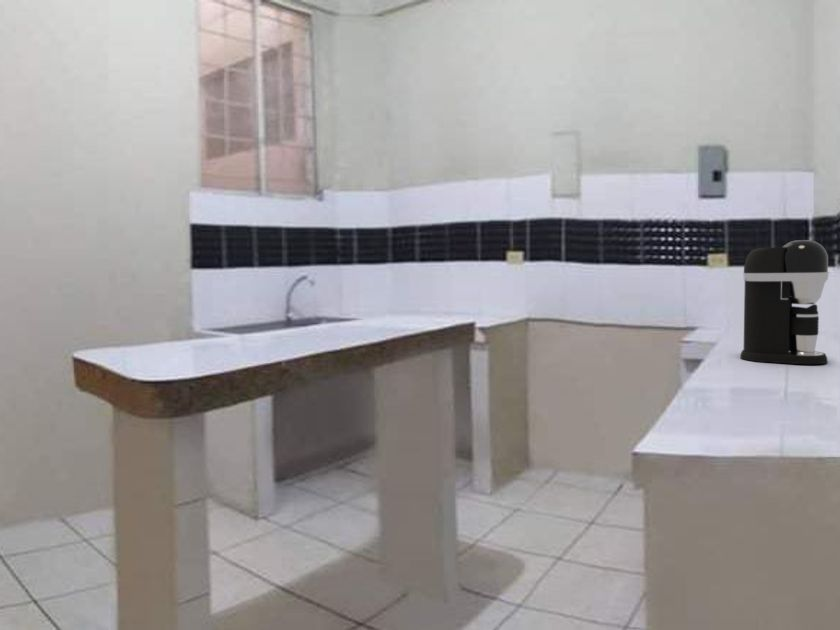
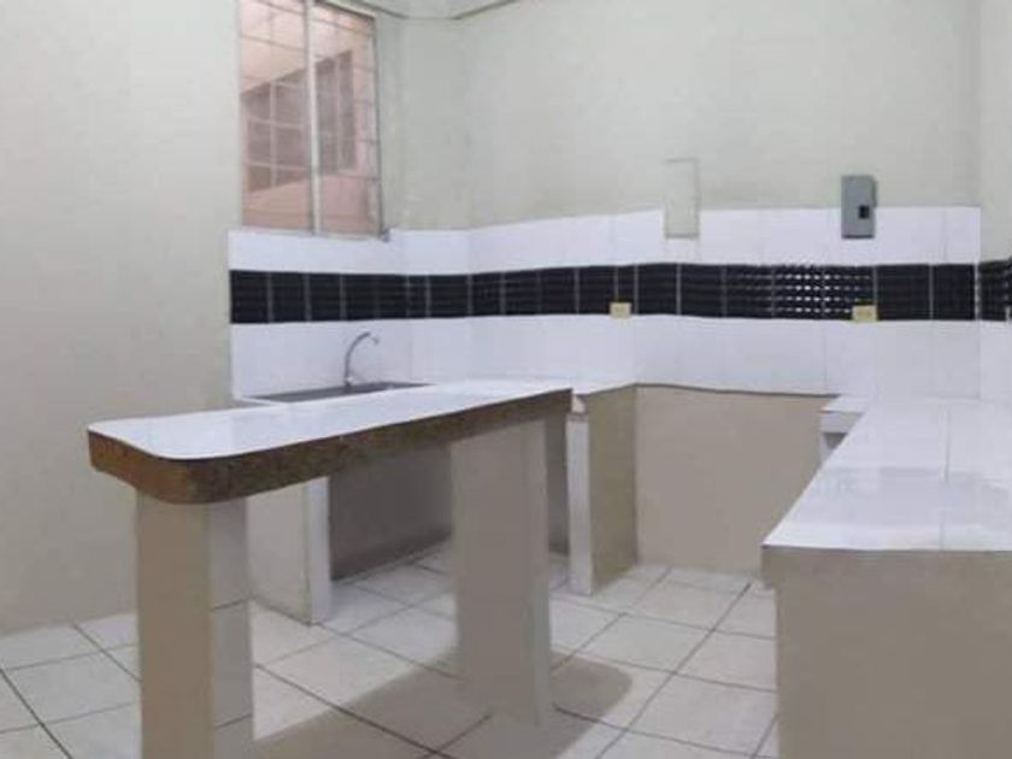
- coffee maker (783, 300)
